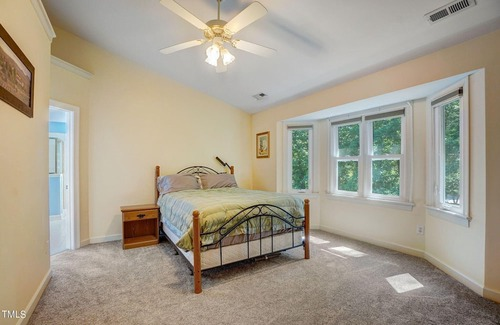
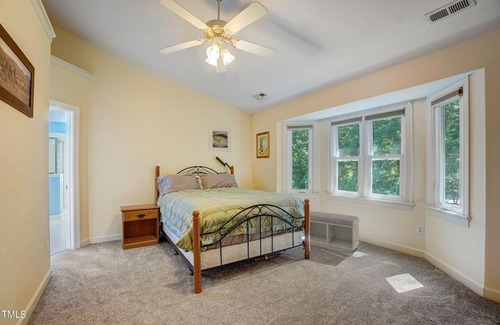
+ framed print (220, 139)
+ bench (330, 229)
